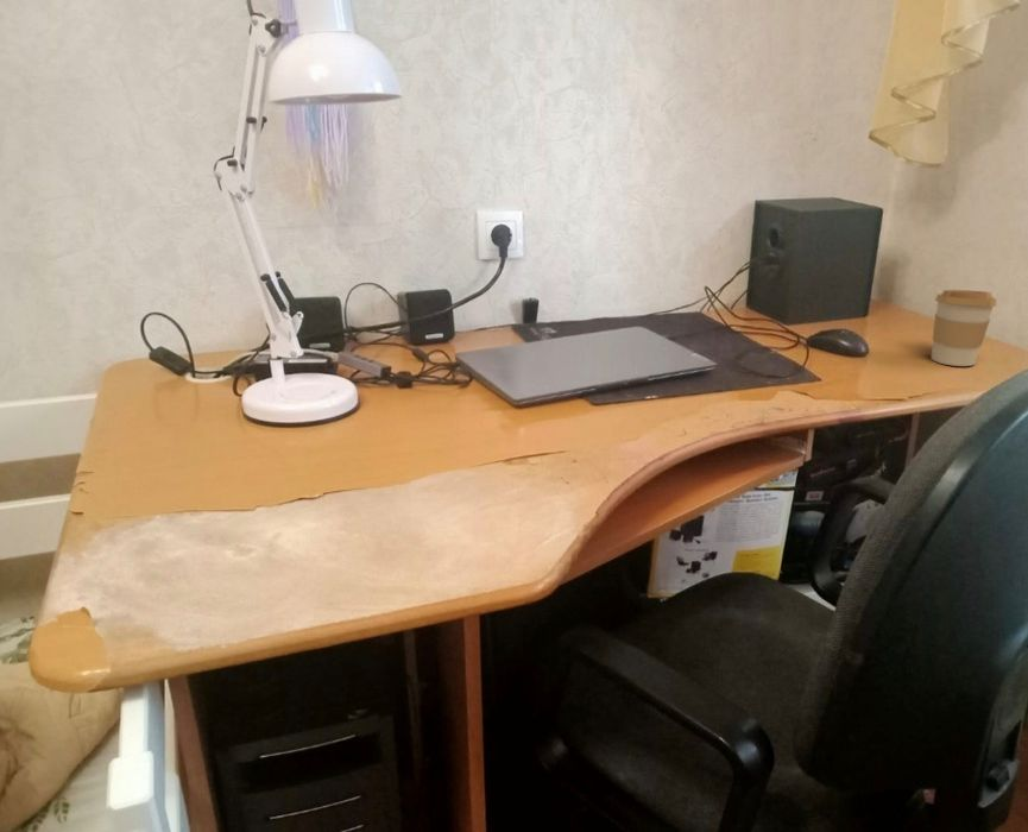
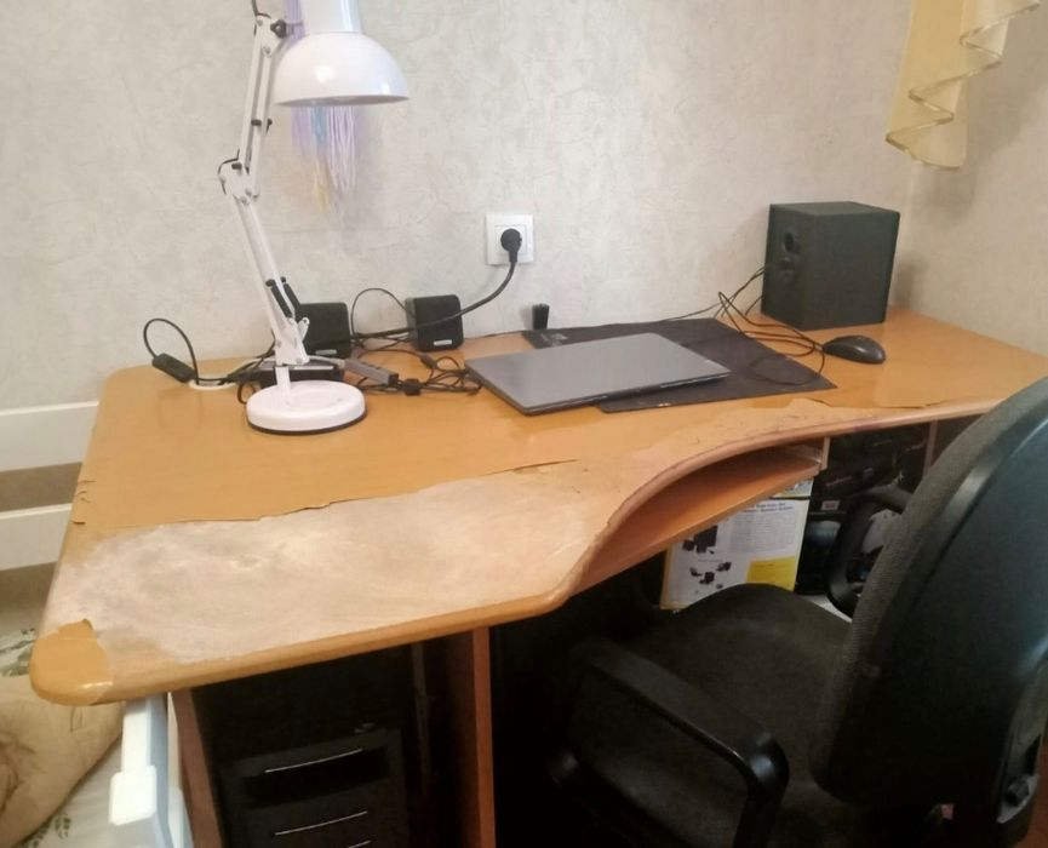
- coffee cup (960, 324)
